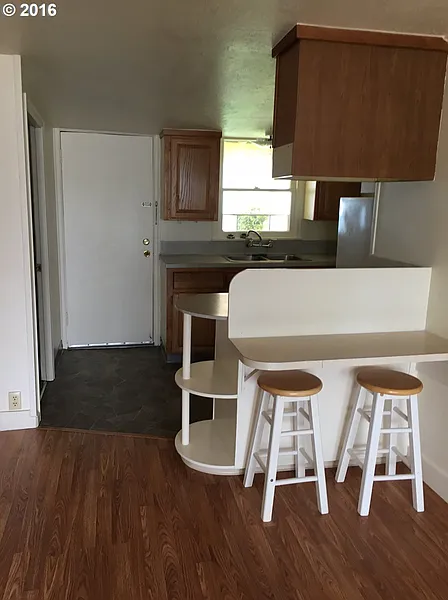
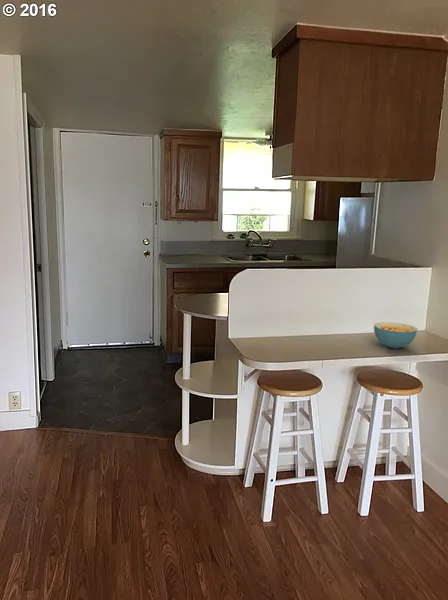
+ cereal bowl (394, 336)
